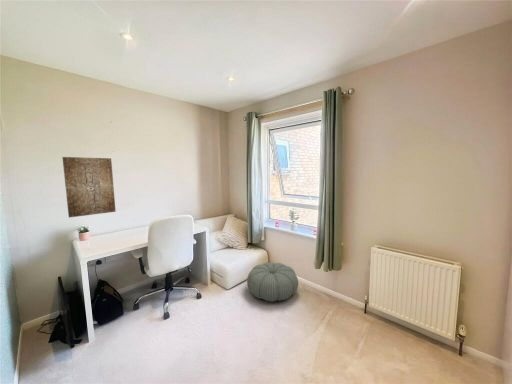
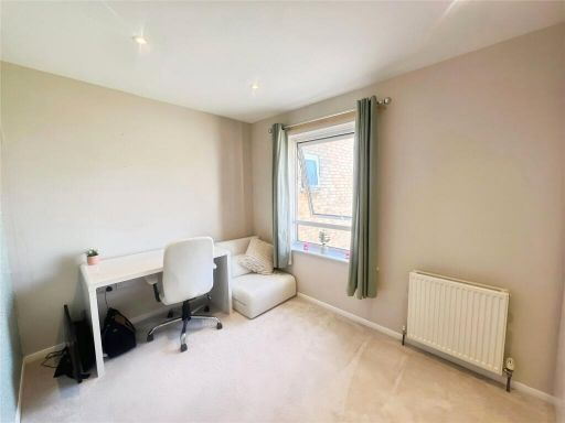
- wall art (90, 186)
- pouf (272, 280)
